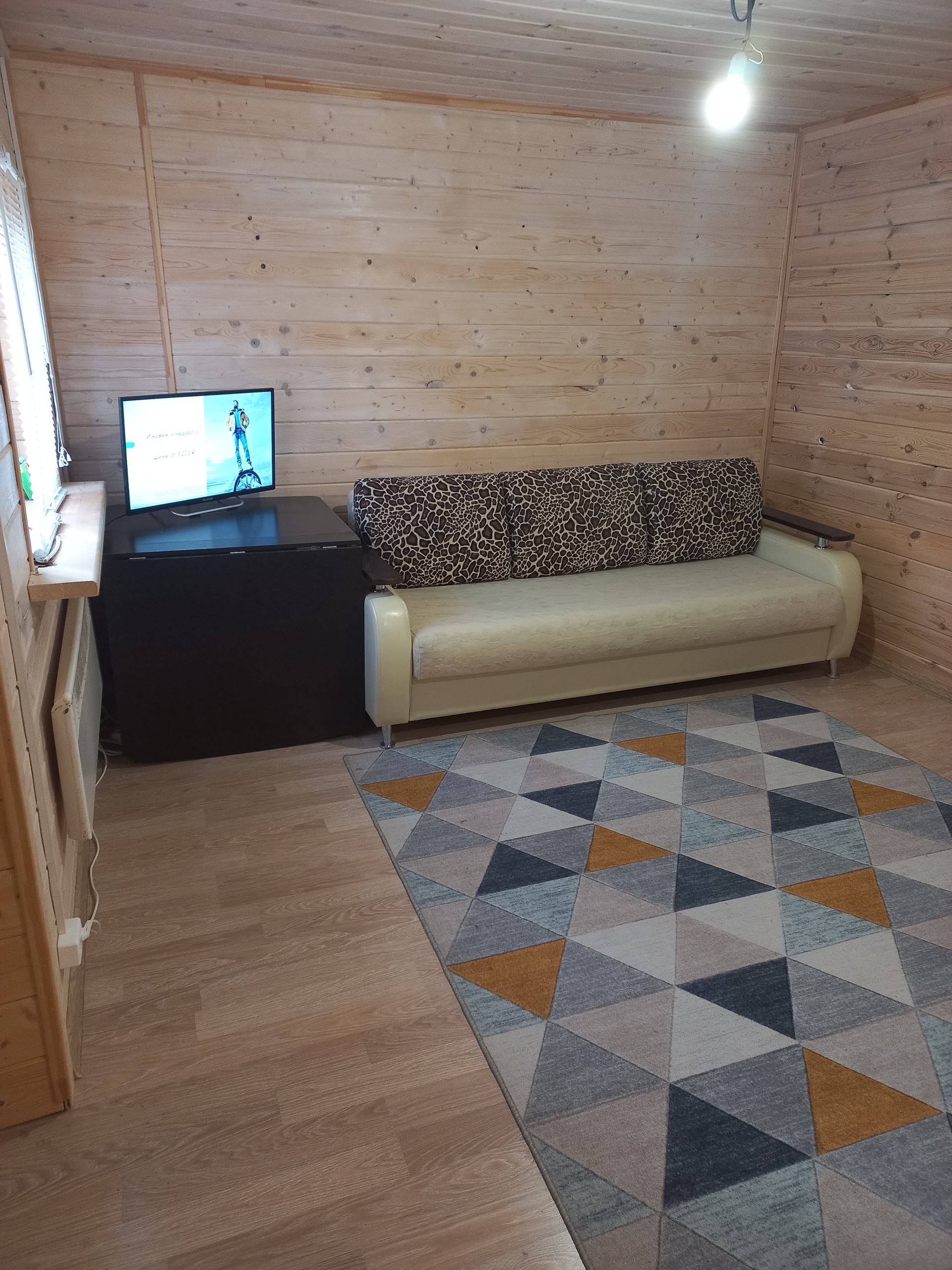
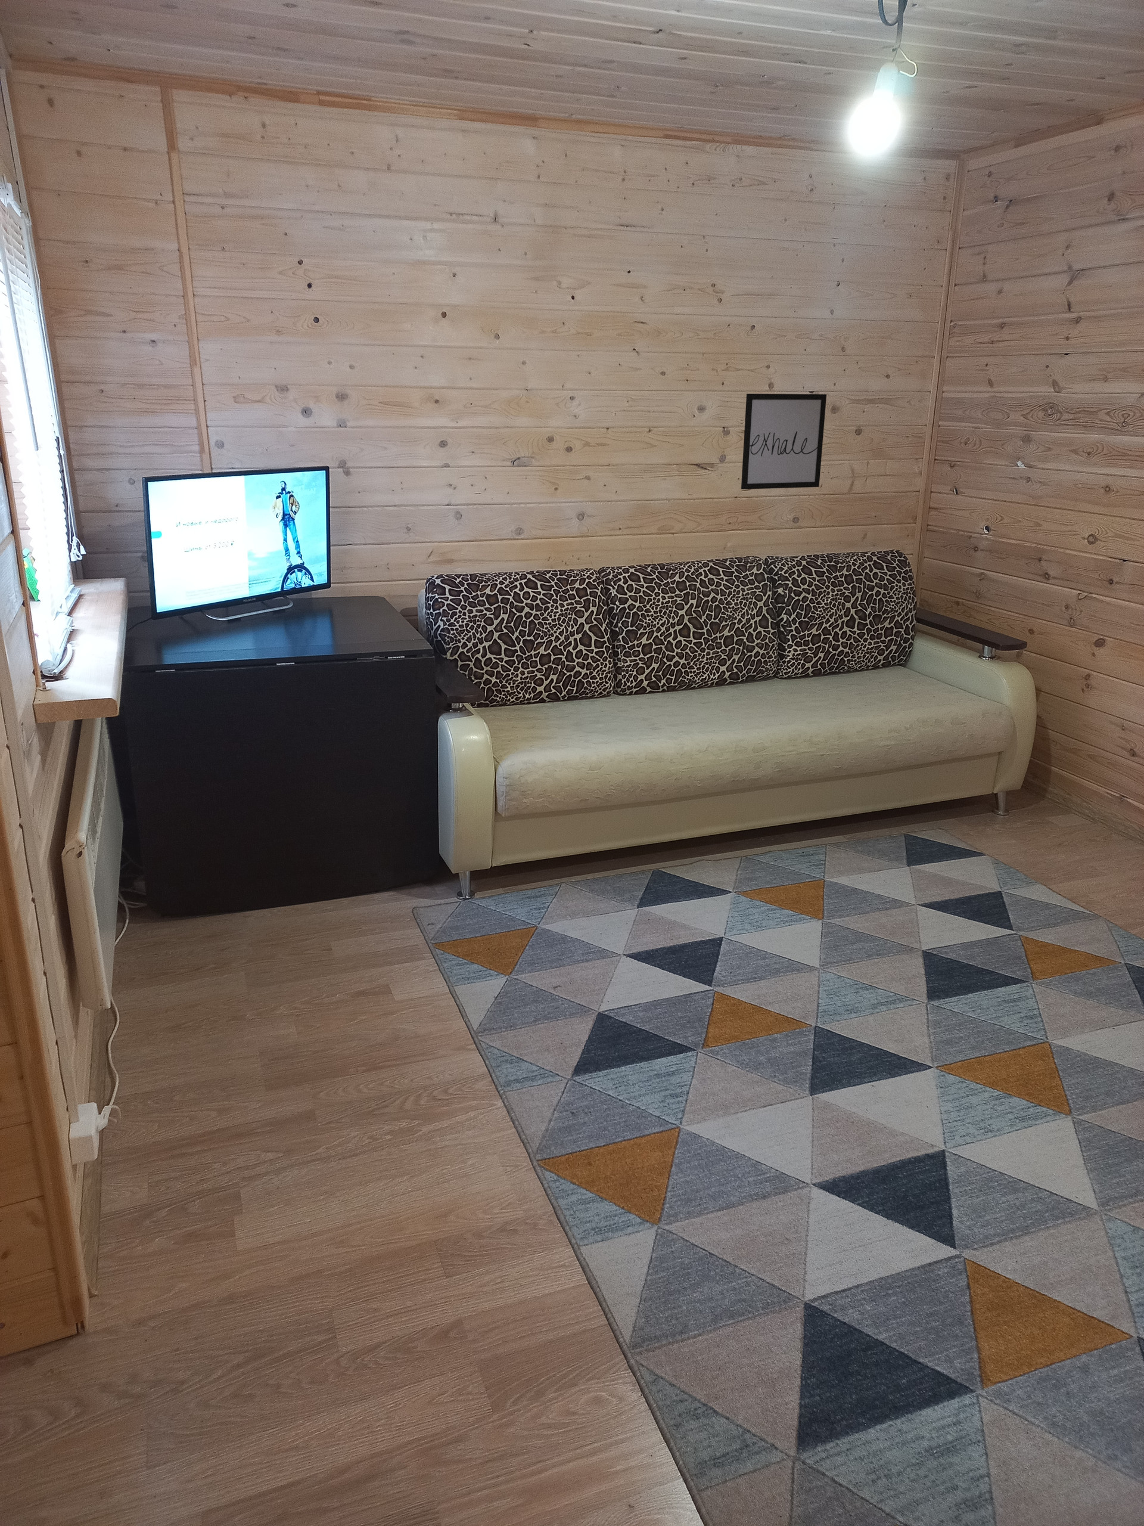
+ wall art (783, 441)
